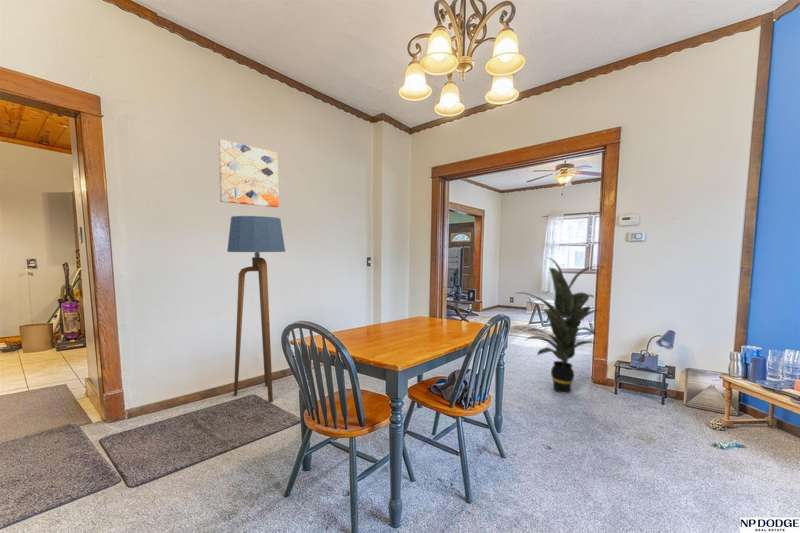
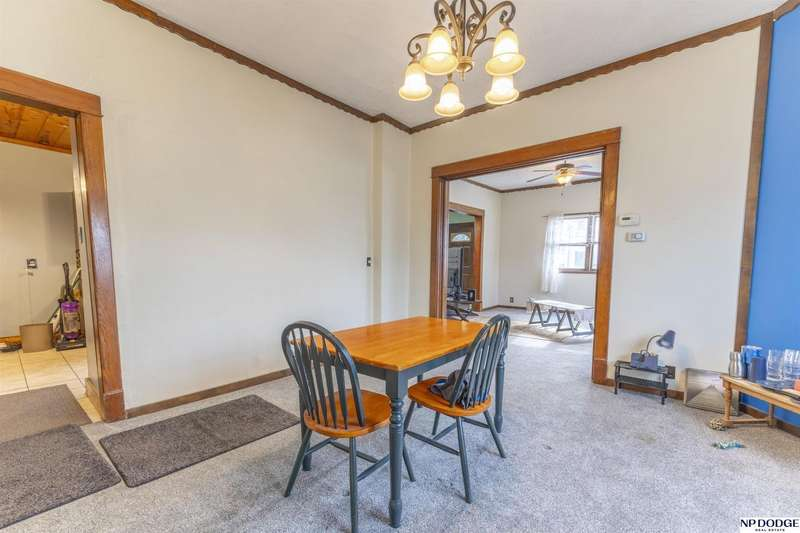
- indoor plant (560, 323)
- wall art (250, 175)
- floor lamp (260, 307)
